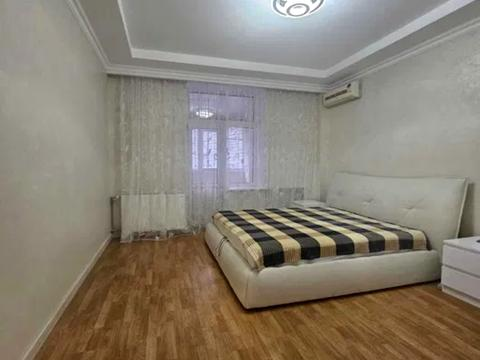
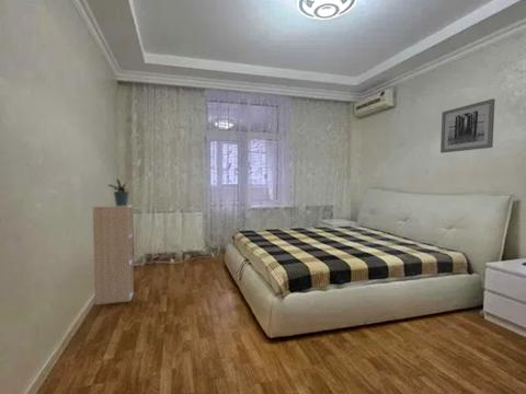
+ wall art (465, 128)
+ potted plant (118, 192)
+ shelf unit (114, 252)
